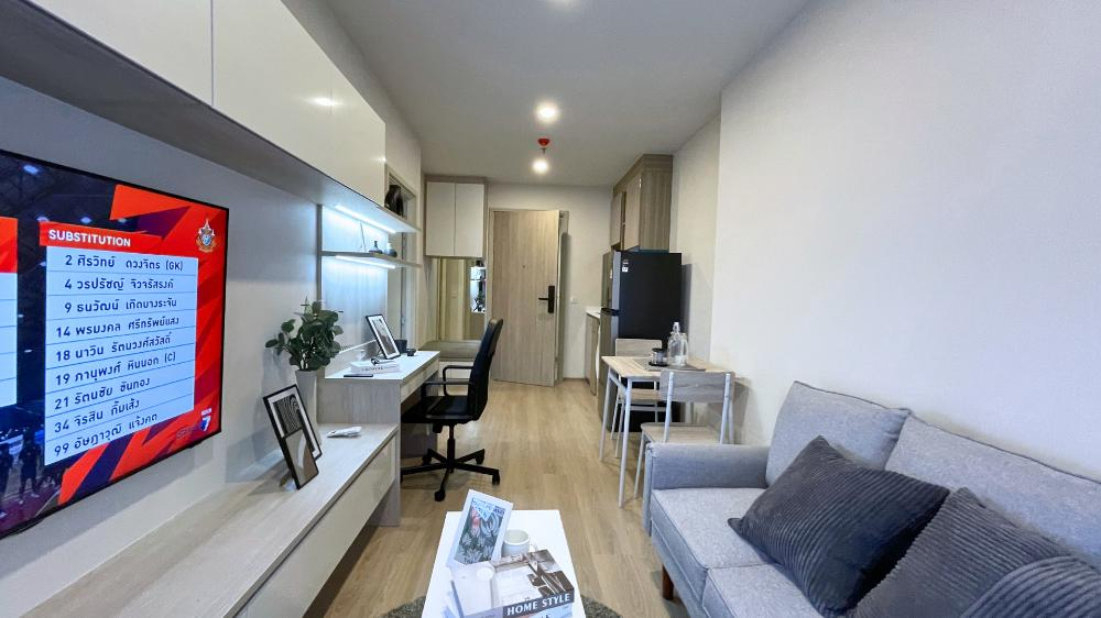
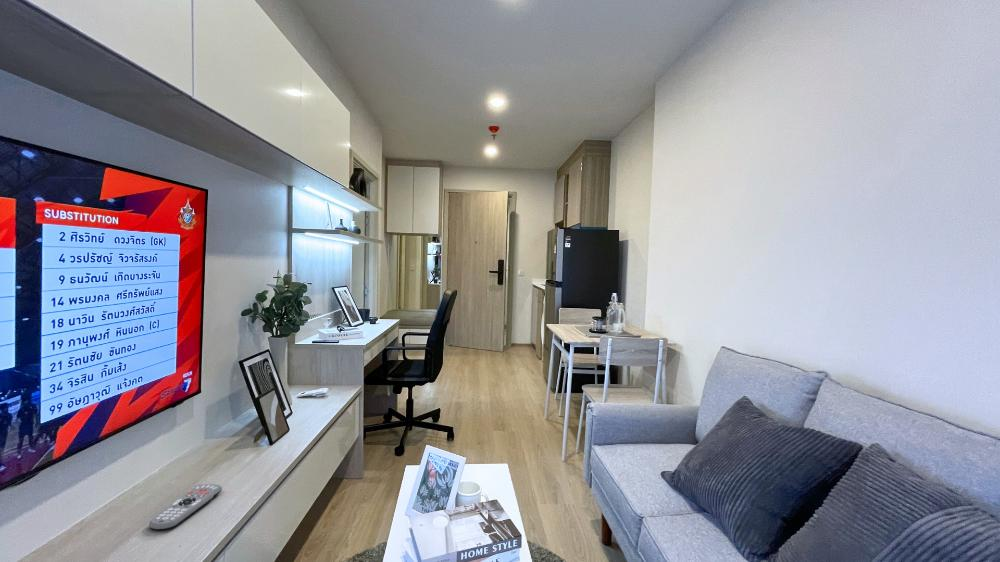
+ remote control (186, 505)
